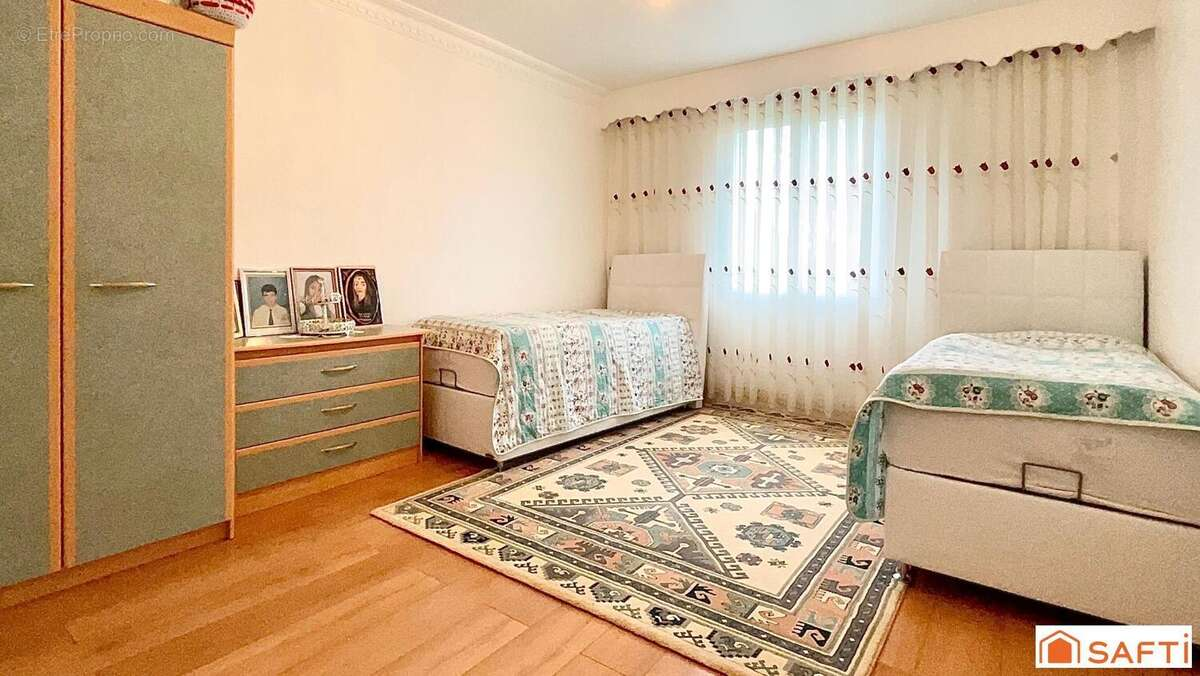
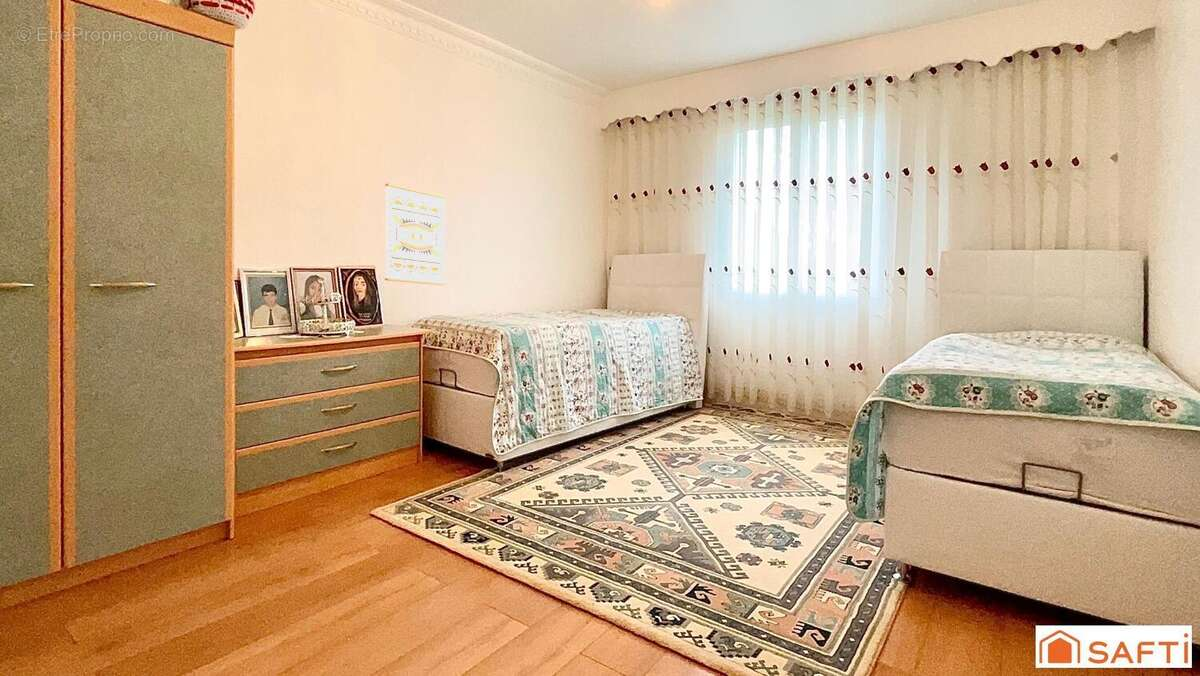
+ wall art (416, 236)
